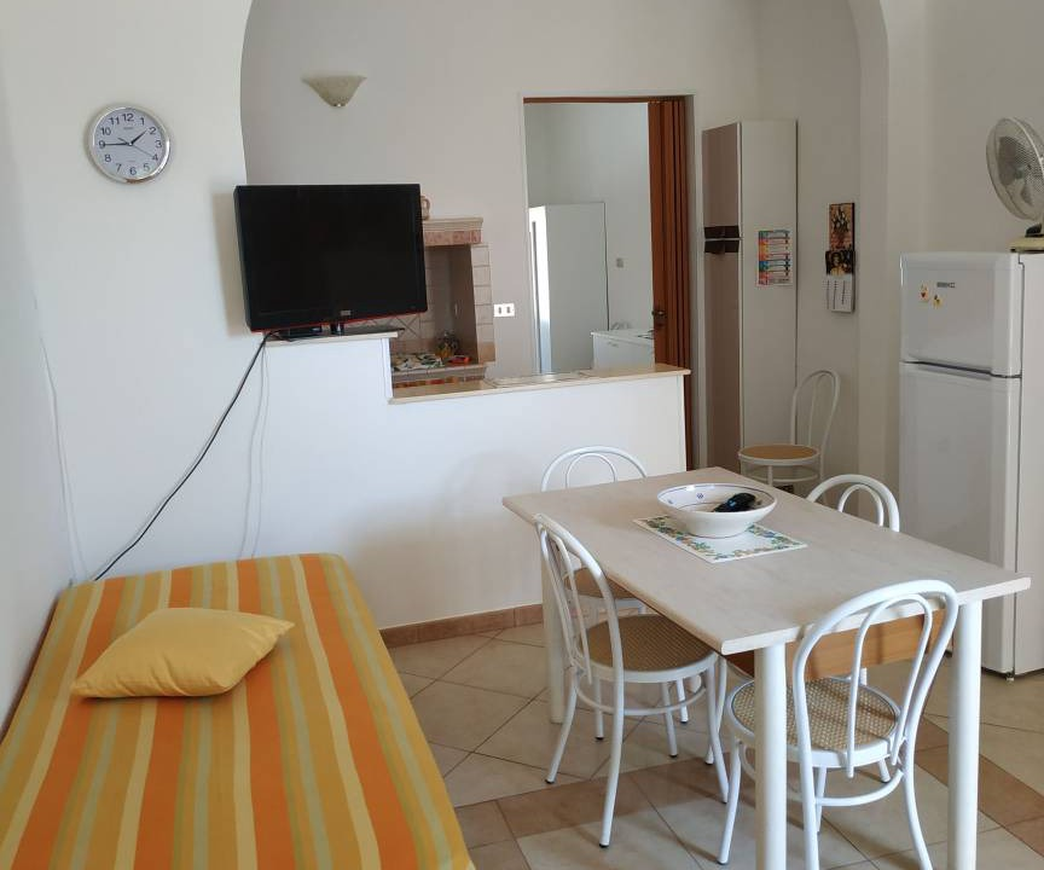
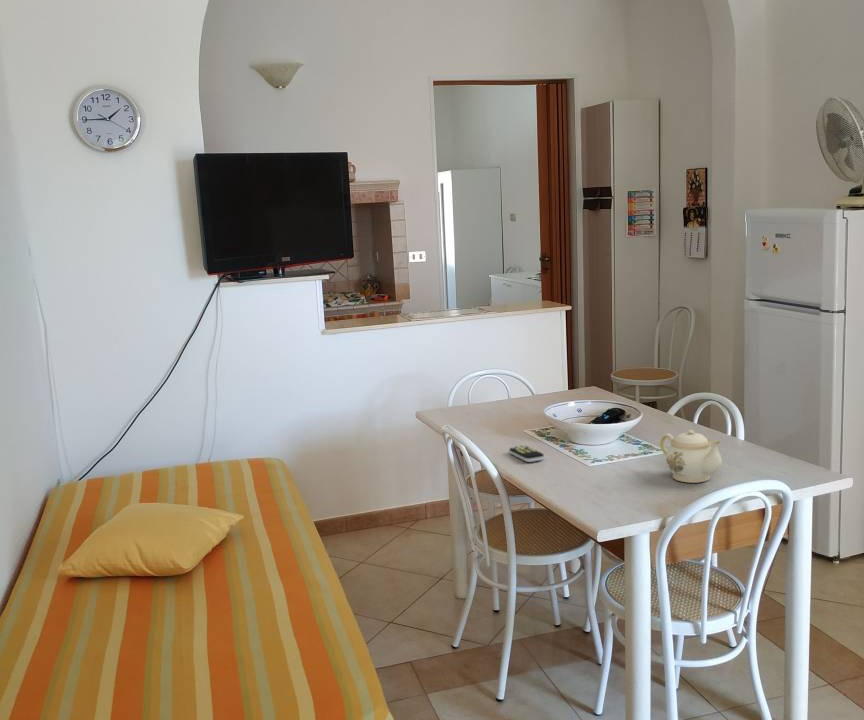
+ remote control (526, 453)
+ teapot (689, 453)
